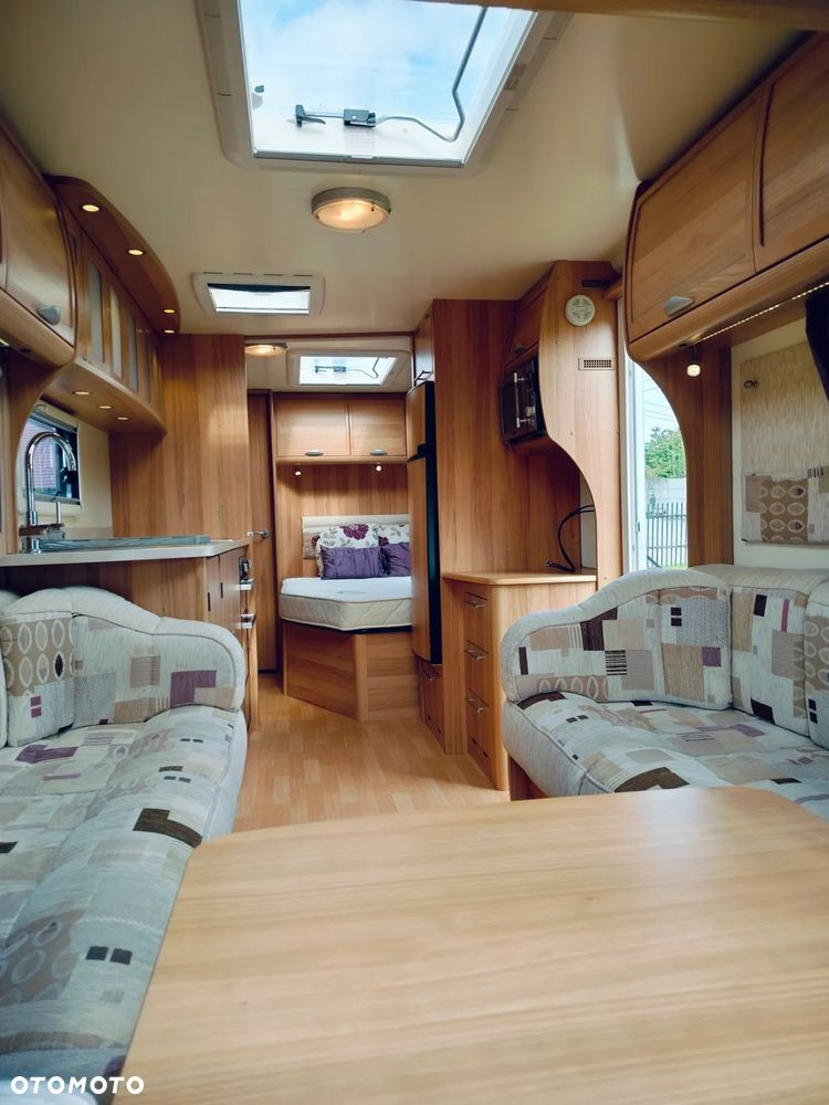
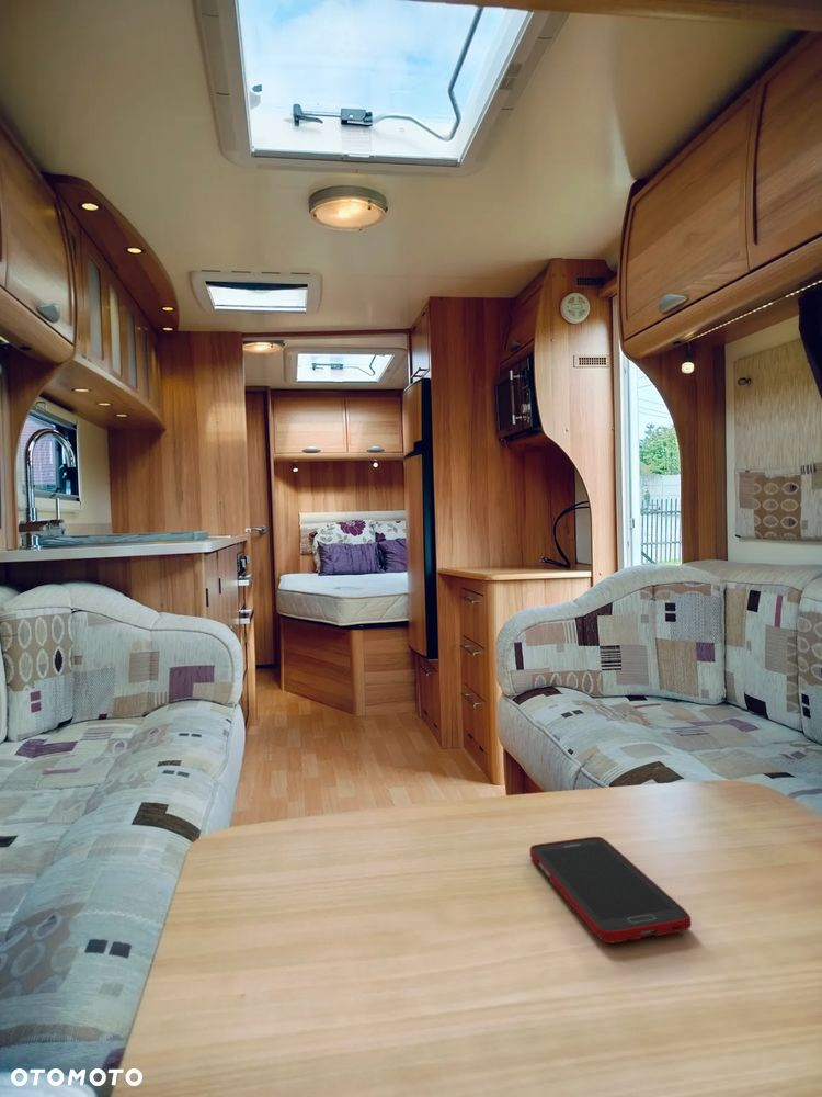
+ cell phone (602, 883)
